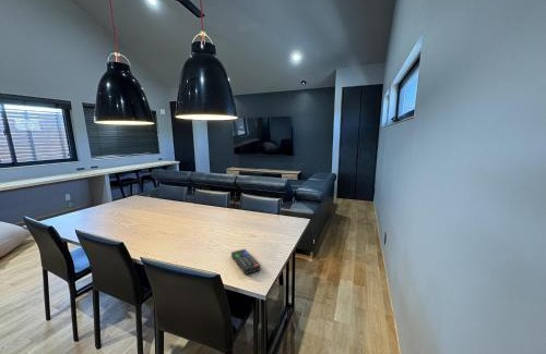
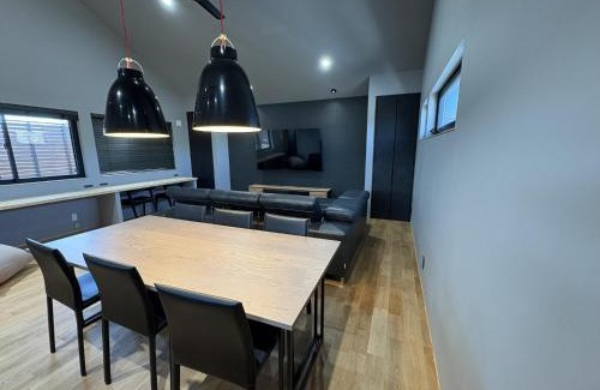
- remote control (245, 259)
